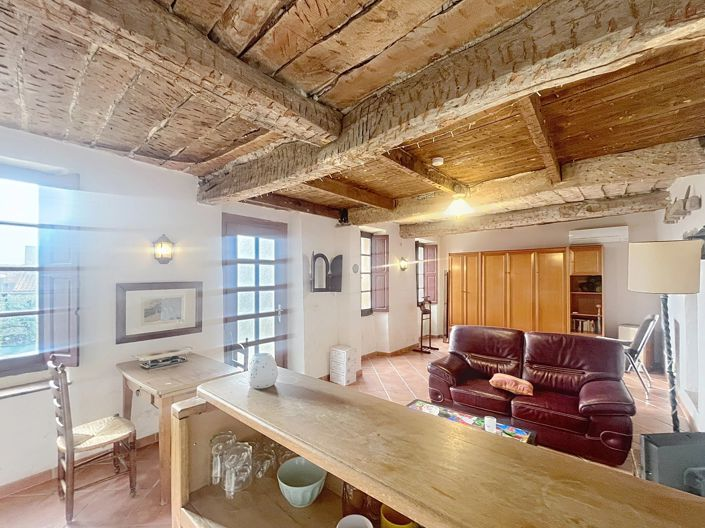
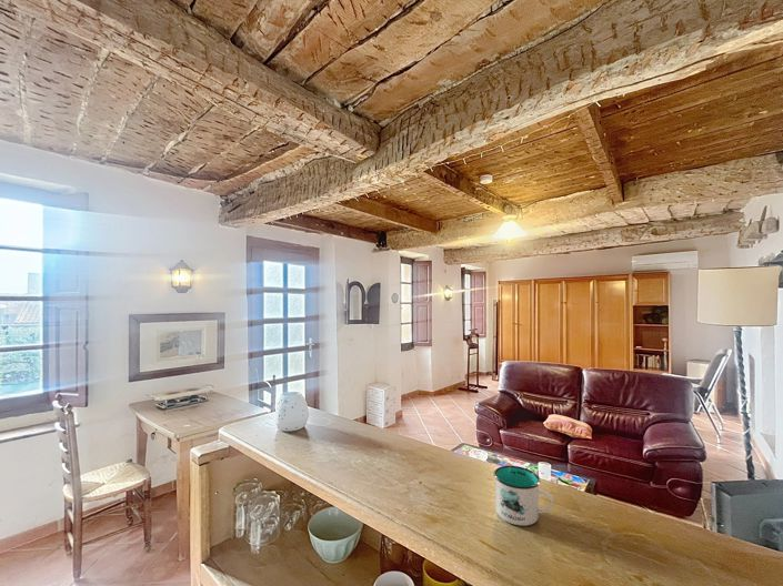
+ mug (522, 496)
